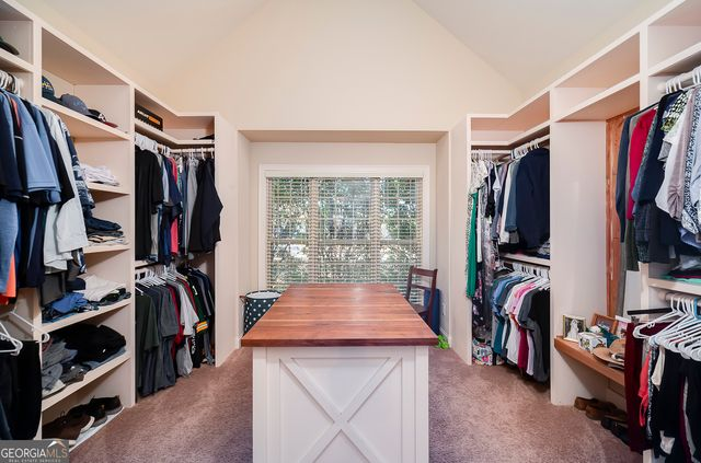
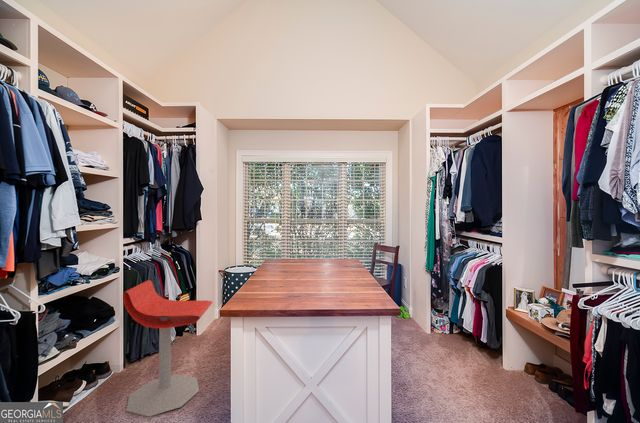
+ stool (170, 338)
